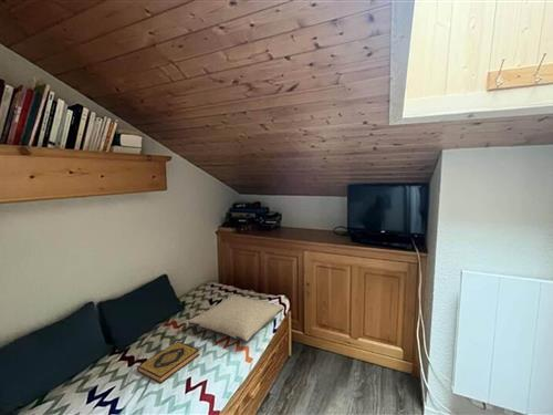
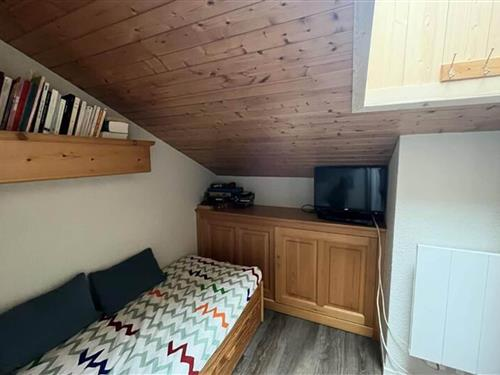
- pillow (238, 315)
- hardback book (169, 360)
